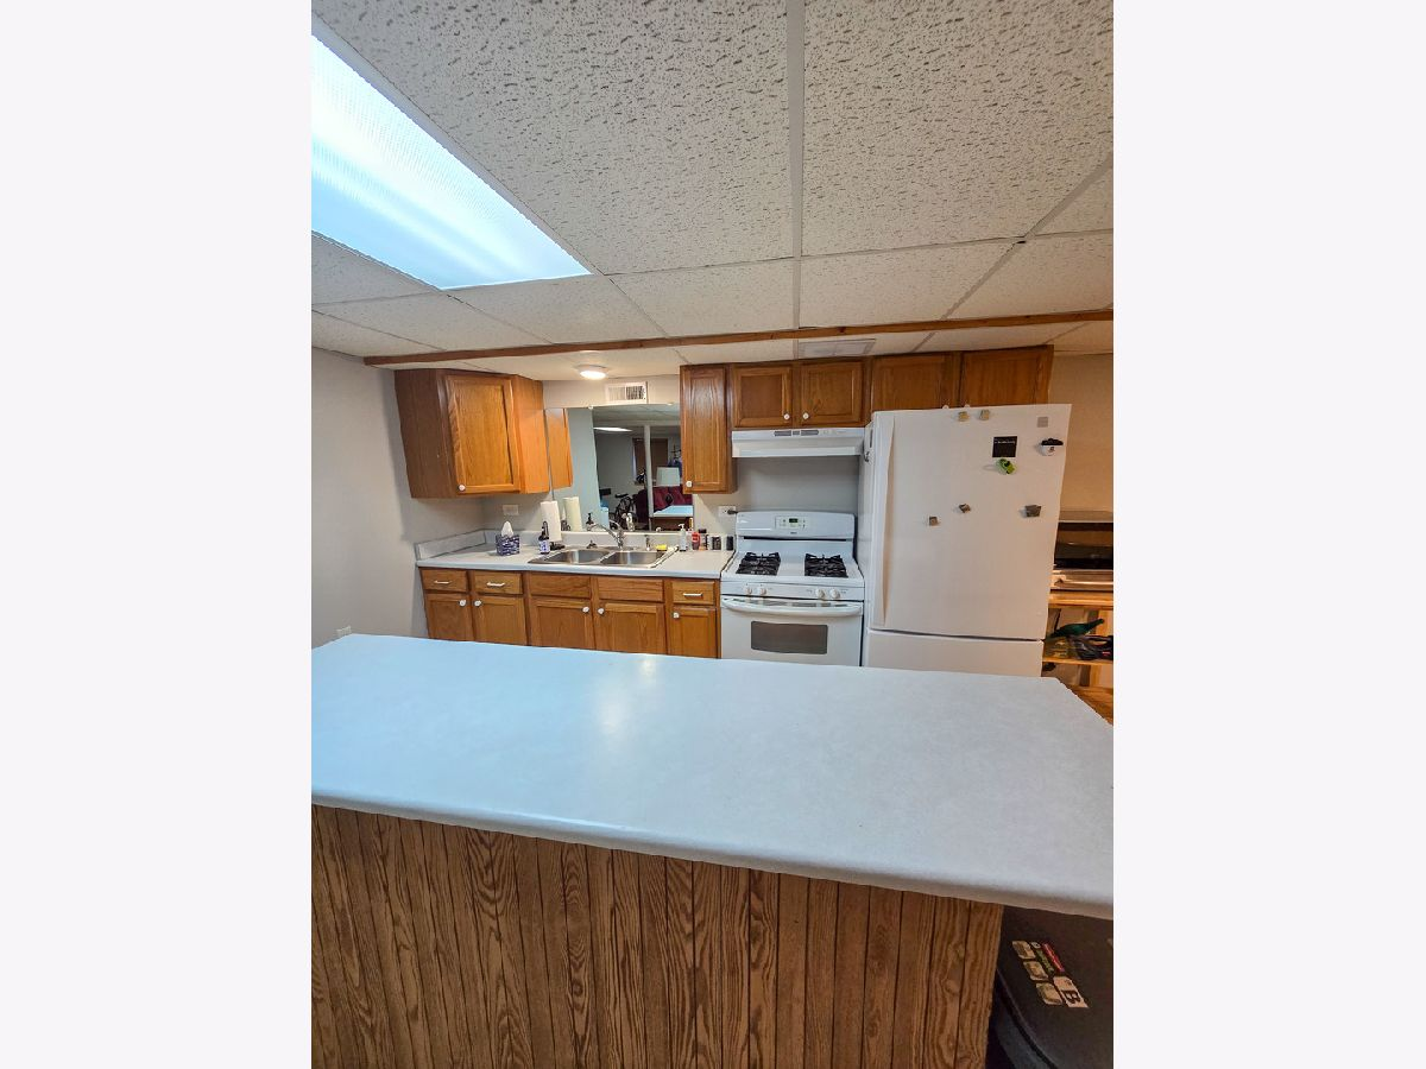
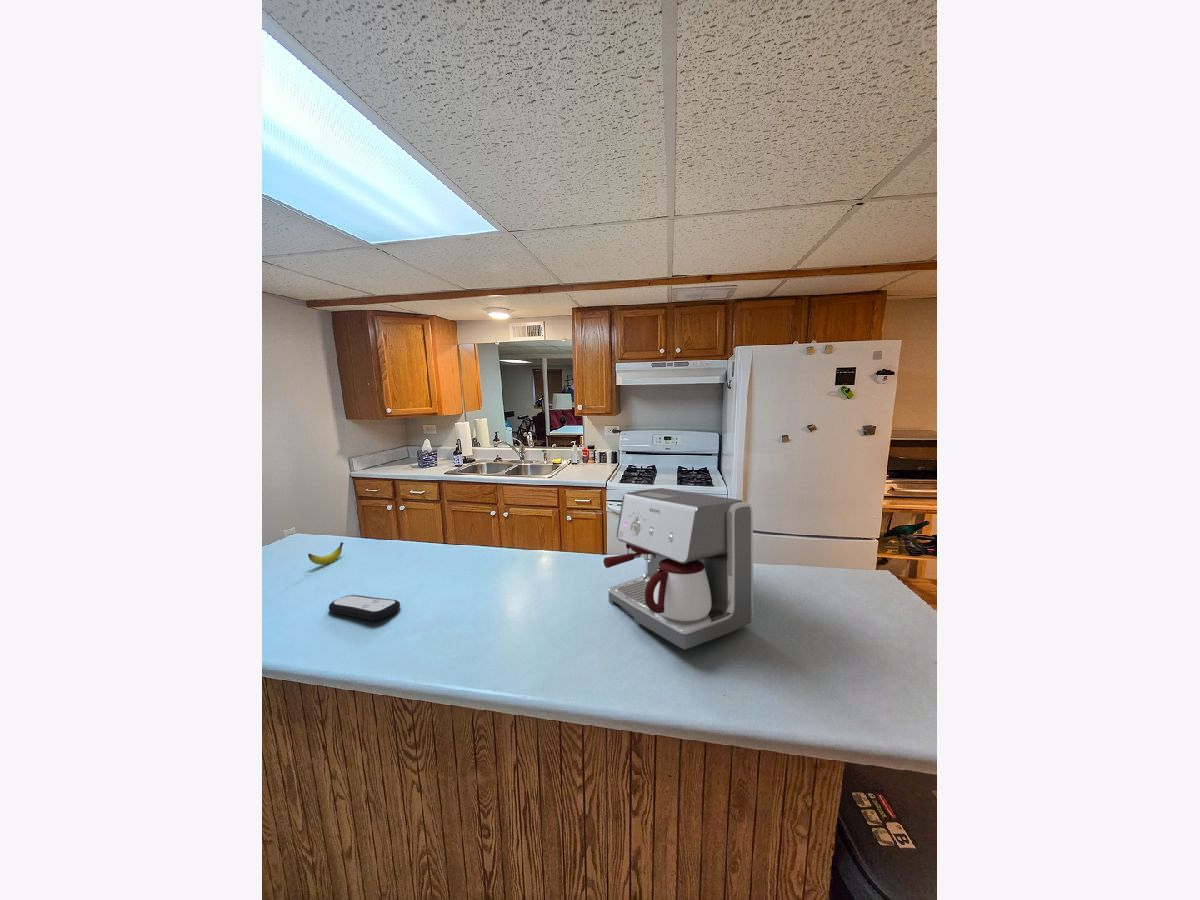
+ remote control (363, 606)
+ banana (327, 555)
+ coffee maker (675, 554)
